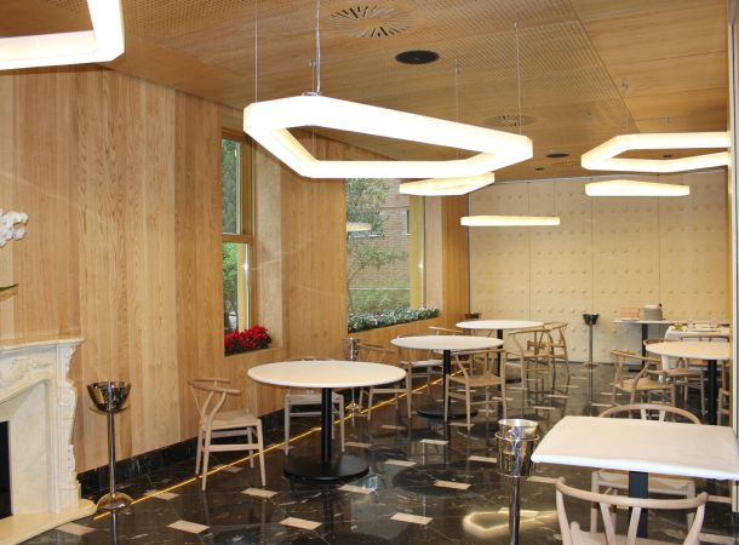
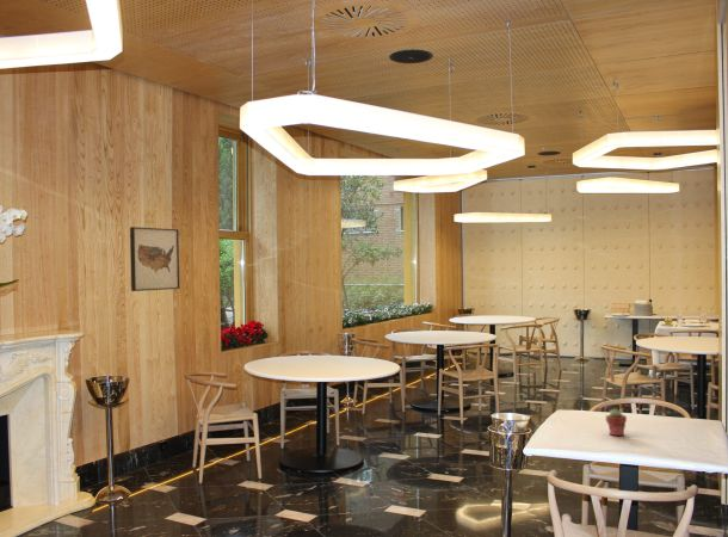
+ wall art (155, 259)
+ potted succulent (616, 421)
